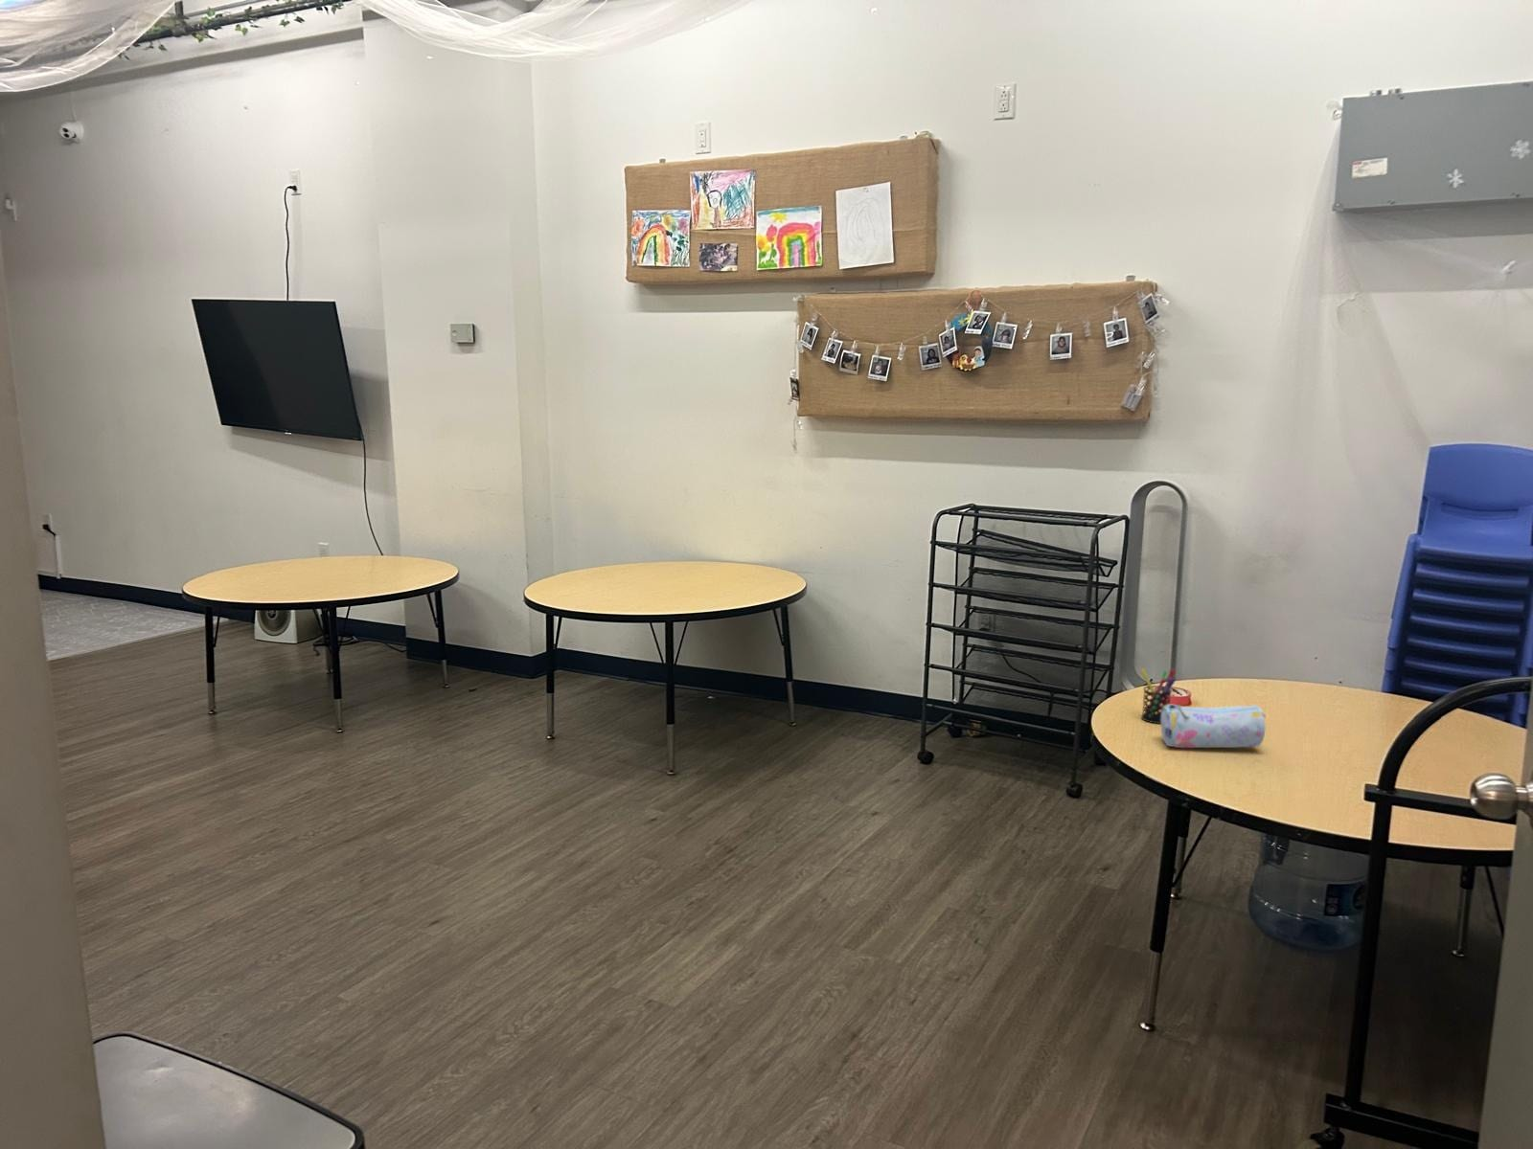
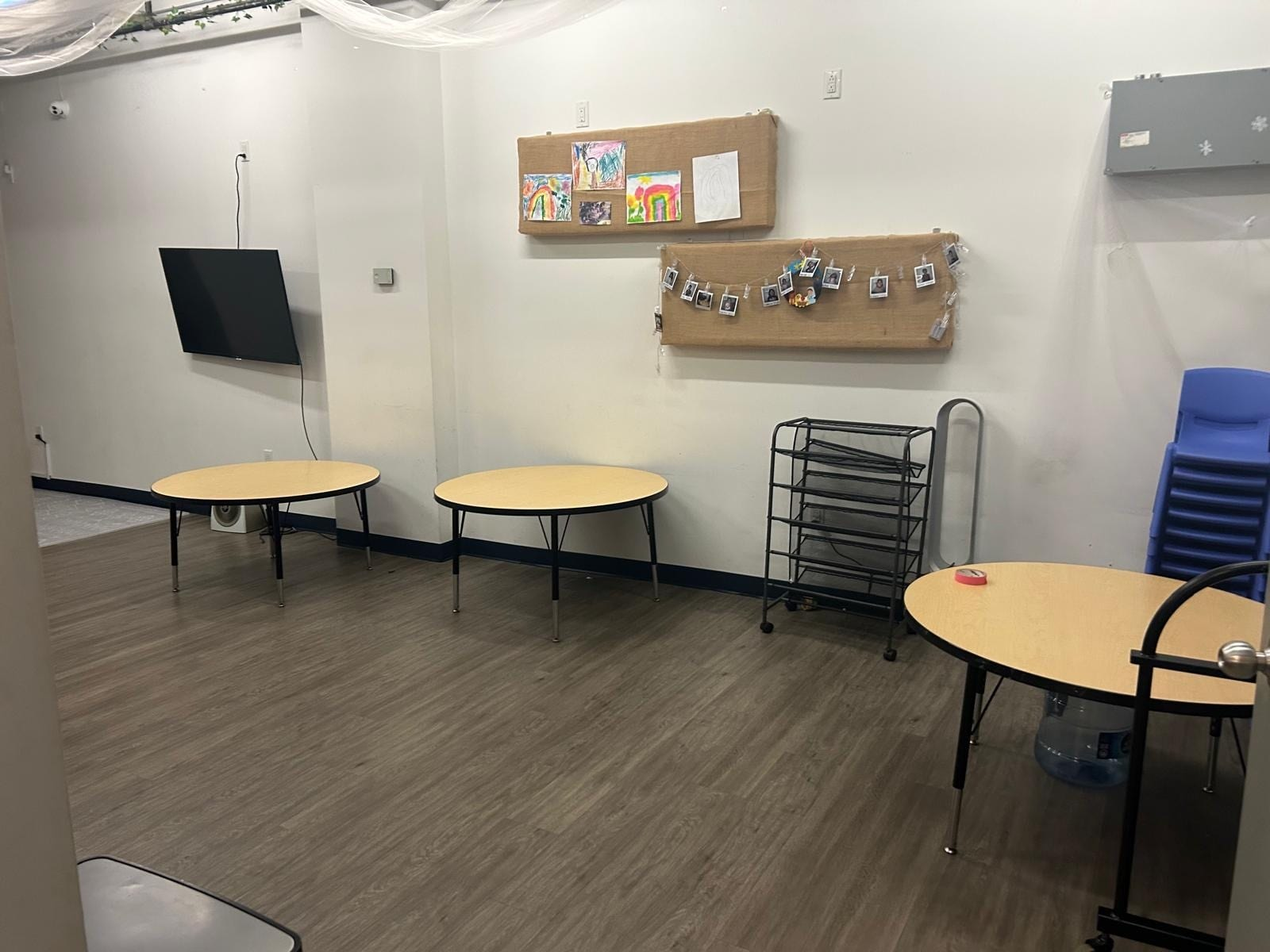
- pen holder (1159, 693)
- pencil case (1211, 725)
